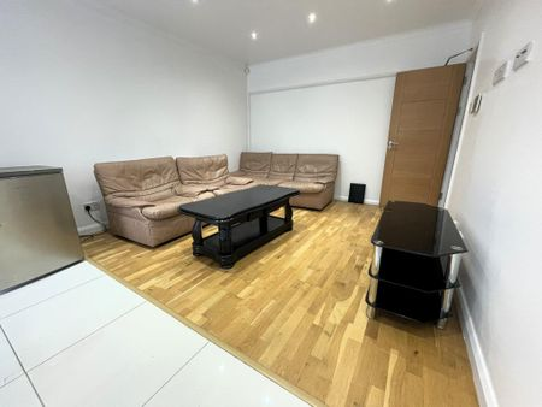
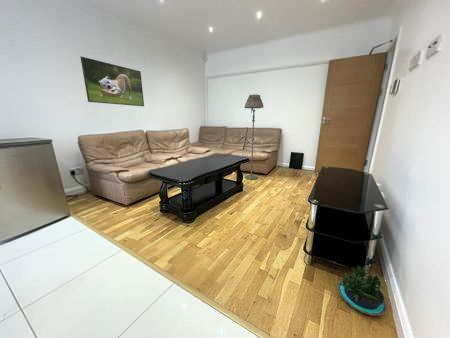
+ potted plant (361, 286)
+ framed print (116, 85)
+ floor lamp (252, 138)
